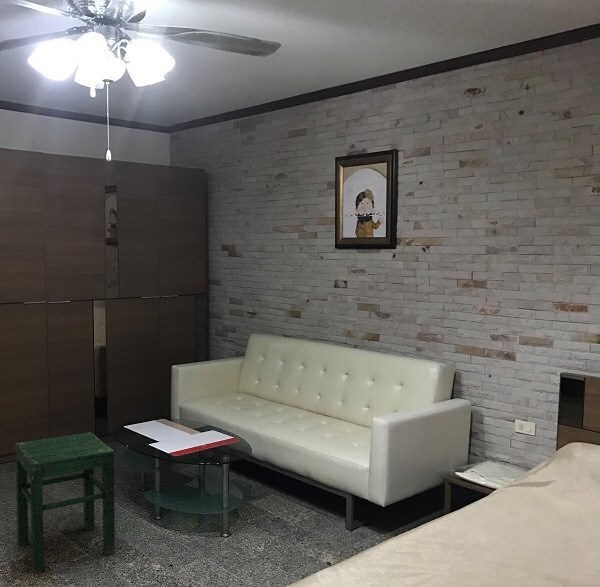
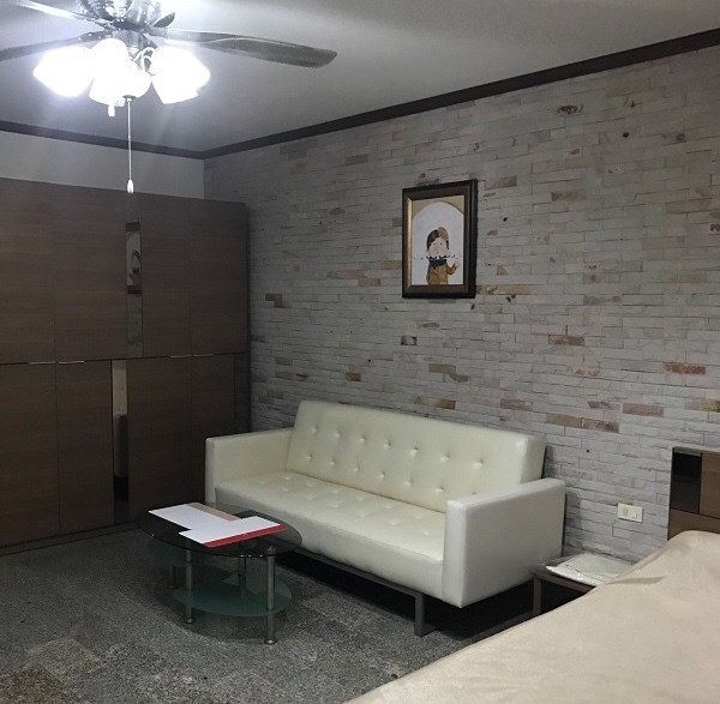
- stool (65, 500)
